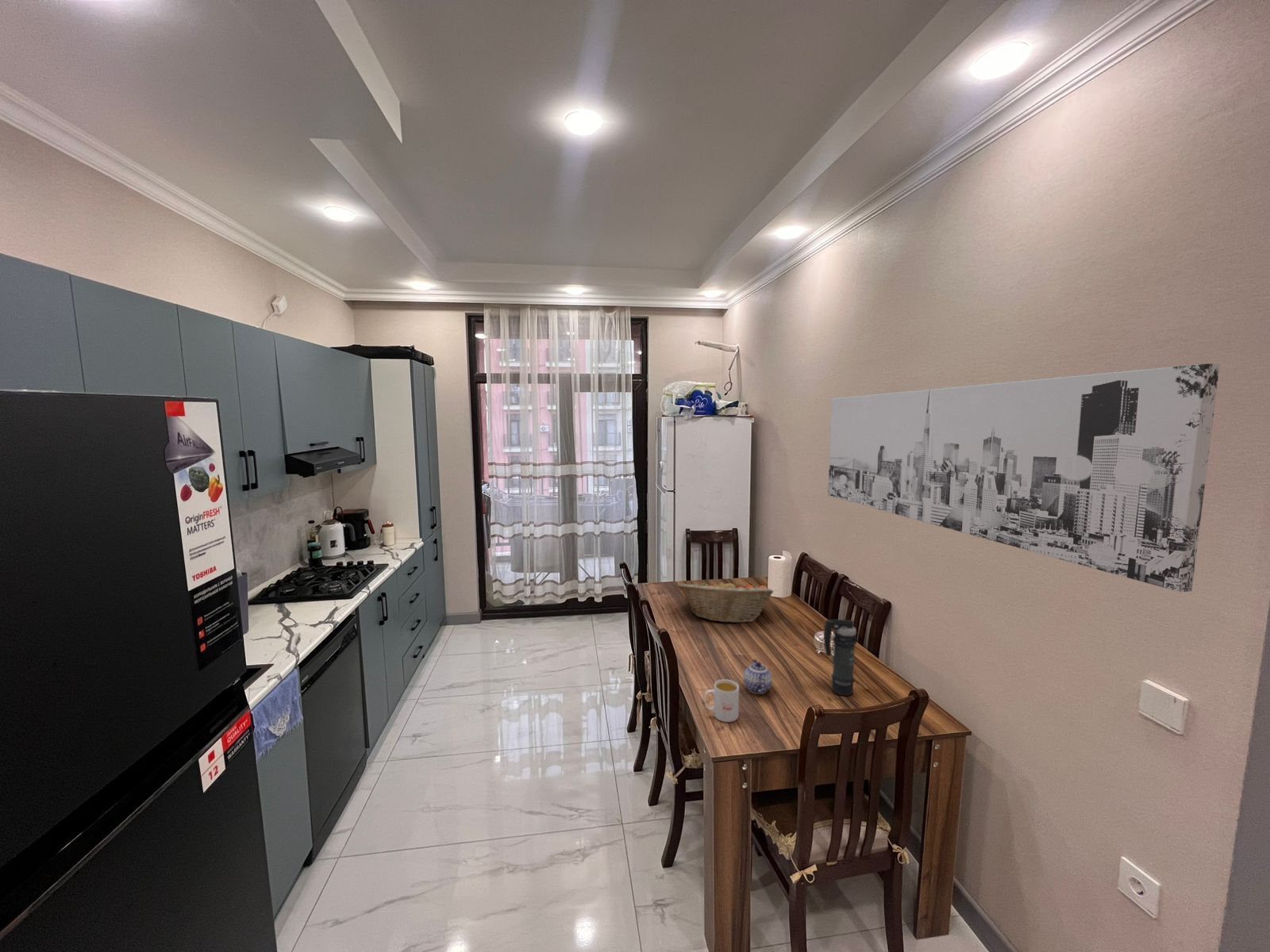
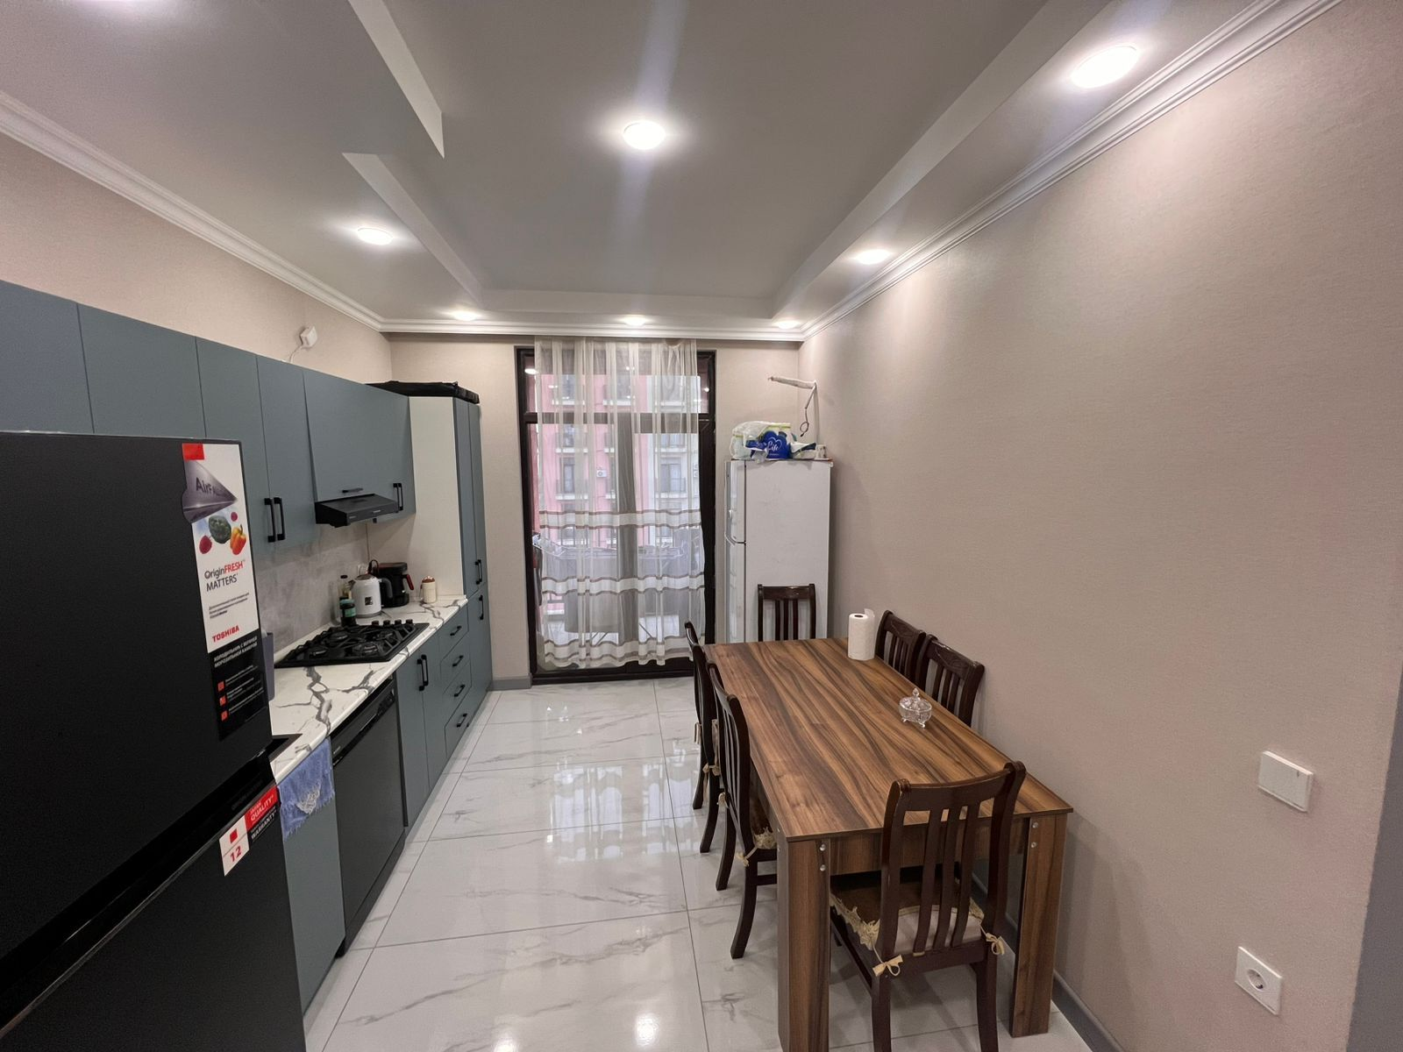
- smoke grenade (839, 655)
- mug (721, 700)
- teapot (758, 676)
- wall art (941, 457)
- fruit basket (725, 595)
